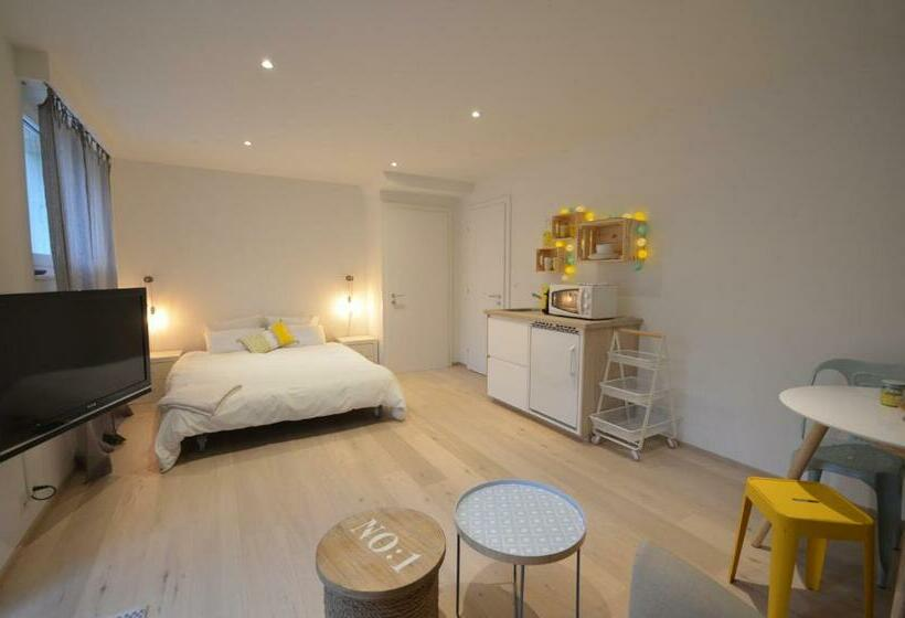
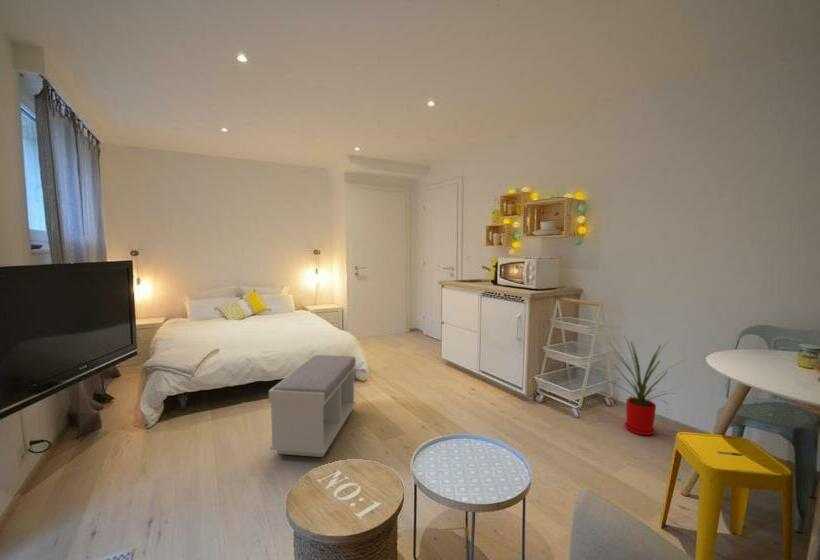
+ bench (318, 399)
+ house plant (642, 384)
